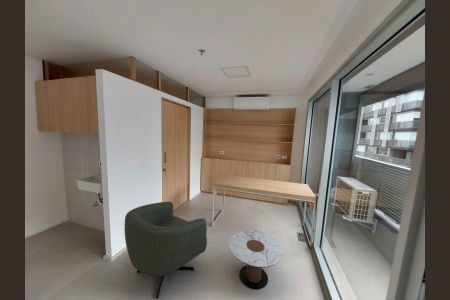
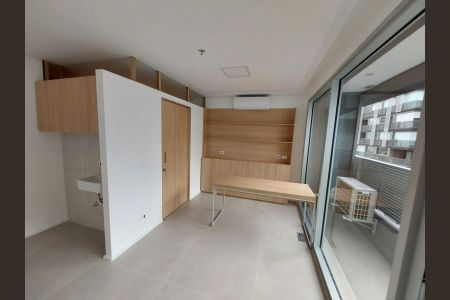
- armchair (165, 240)
- side table (254, 260)
